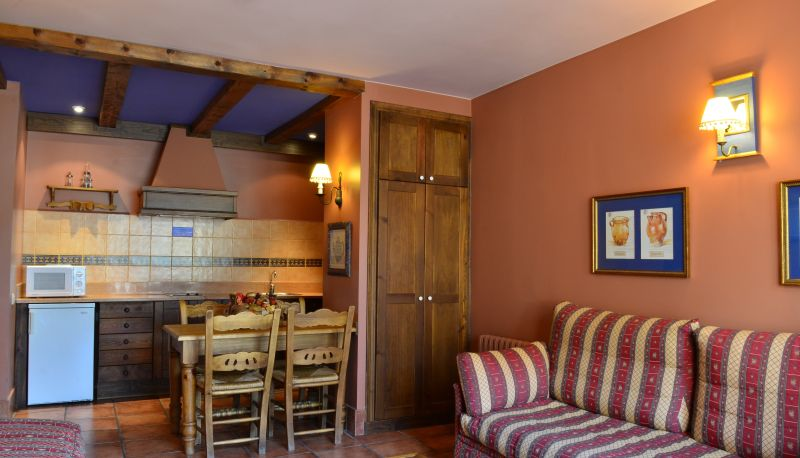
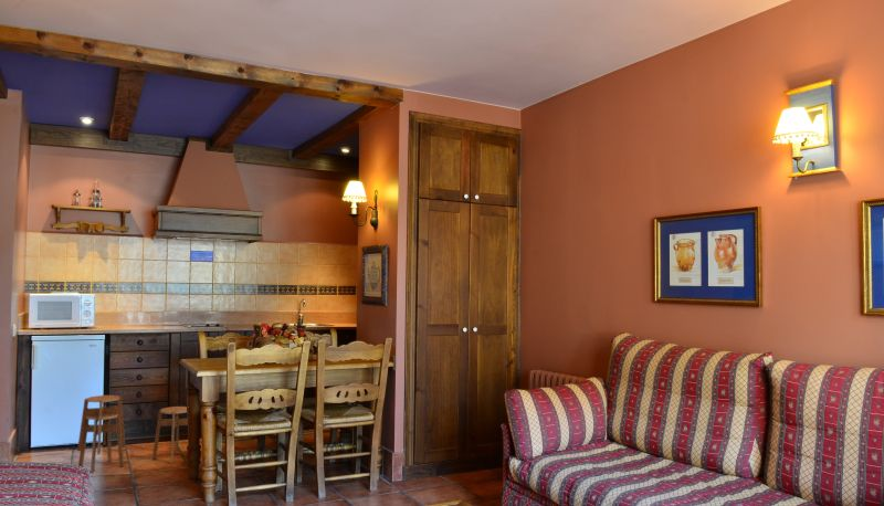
+ stool (124, 432)
